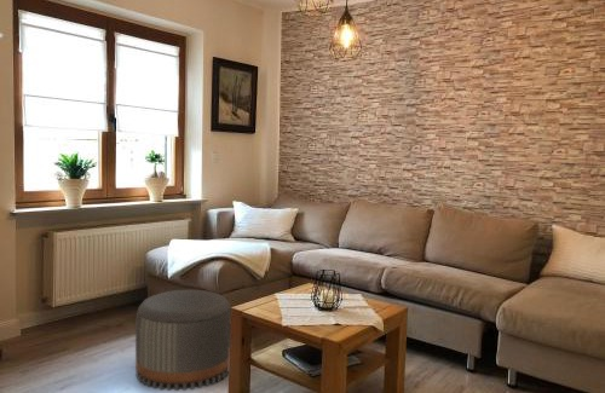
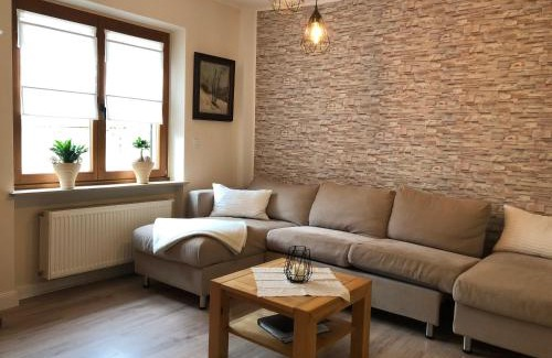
- pouf (184, 331)
